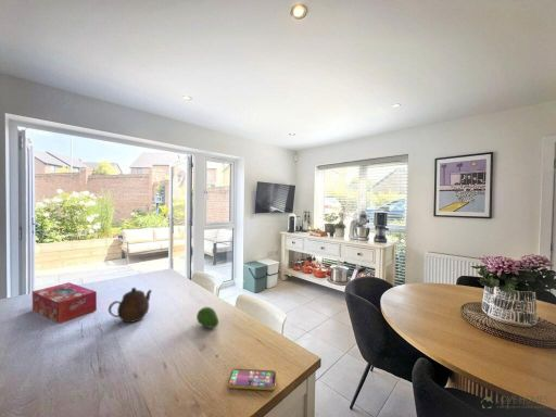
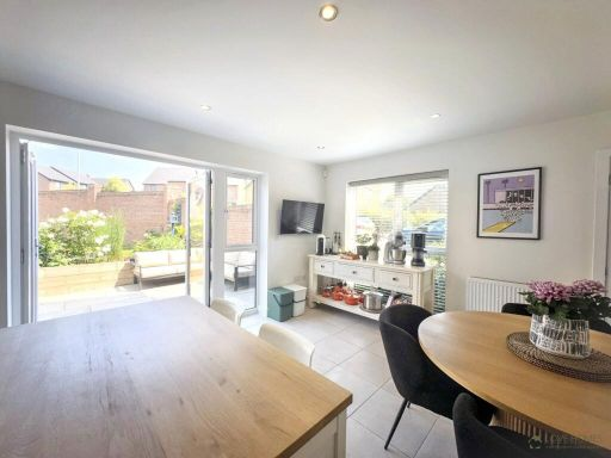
- teapot (131, 303)
- fruit (207, 316)
- smartphone (252, 378)
- tissue box (64, 301)
